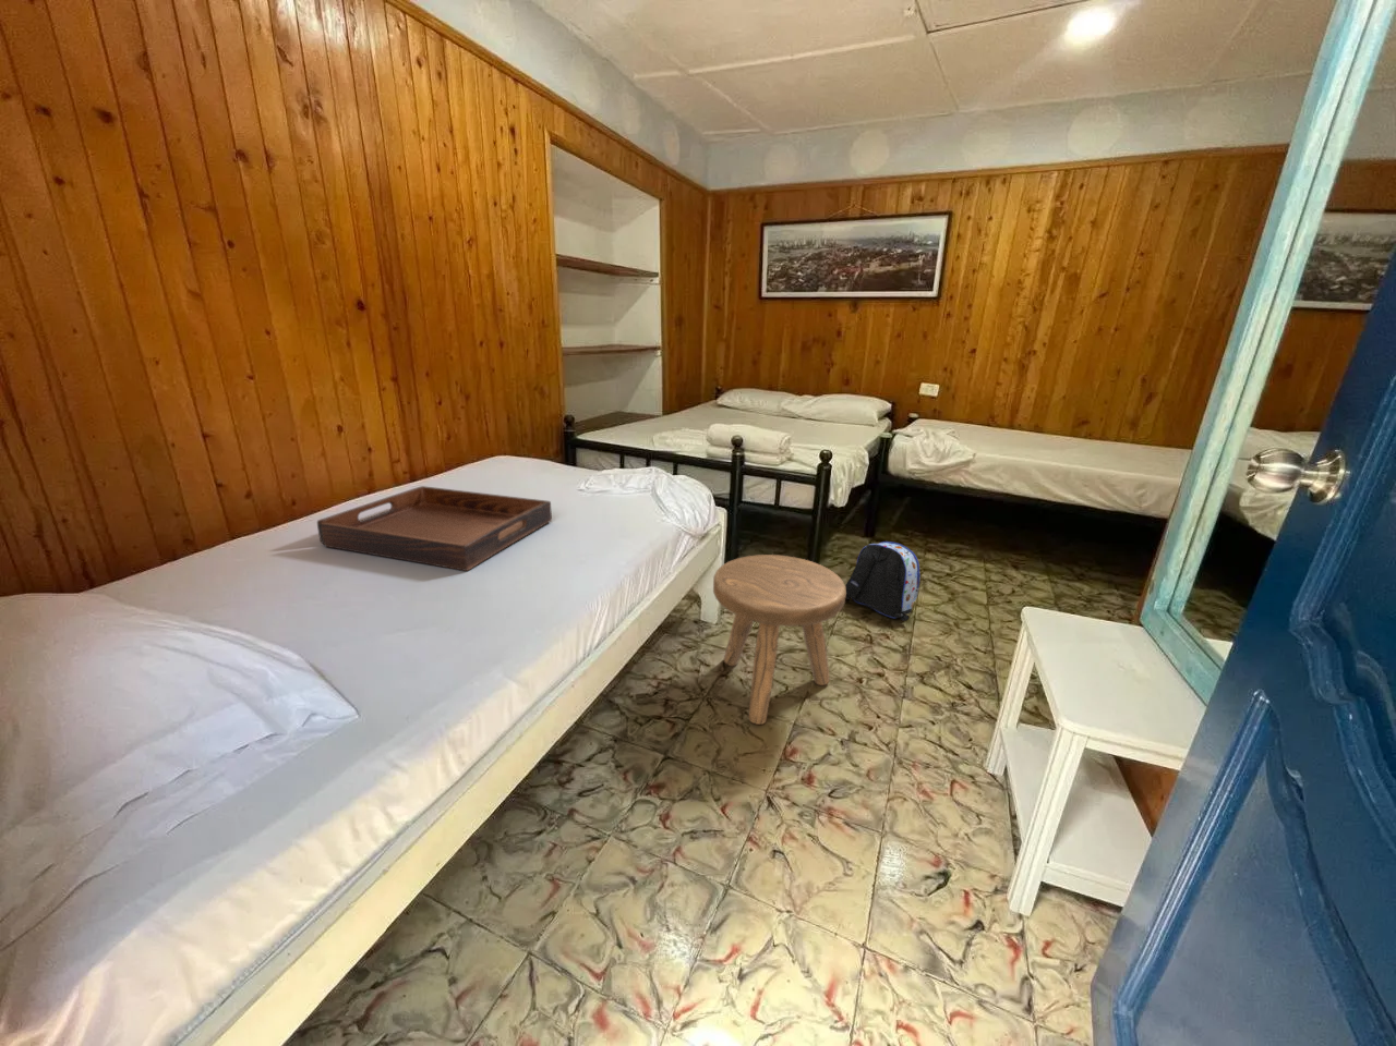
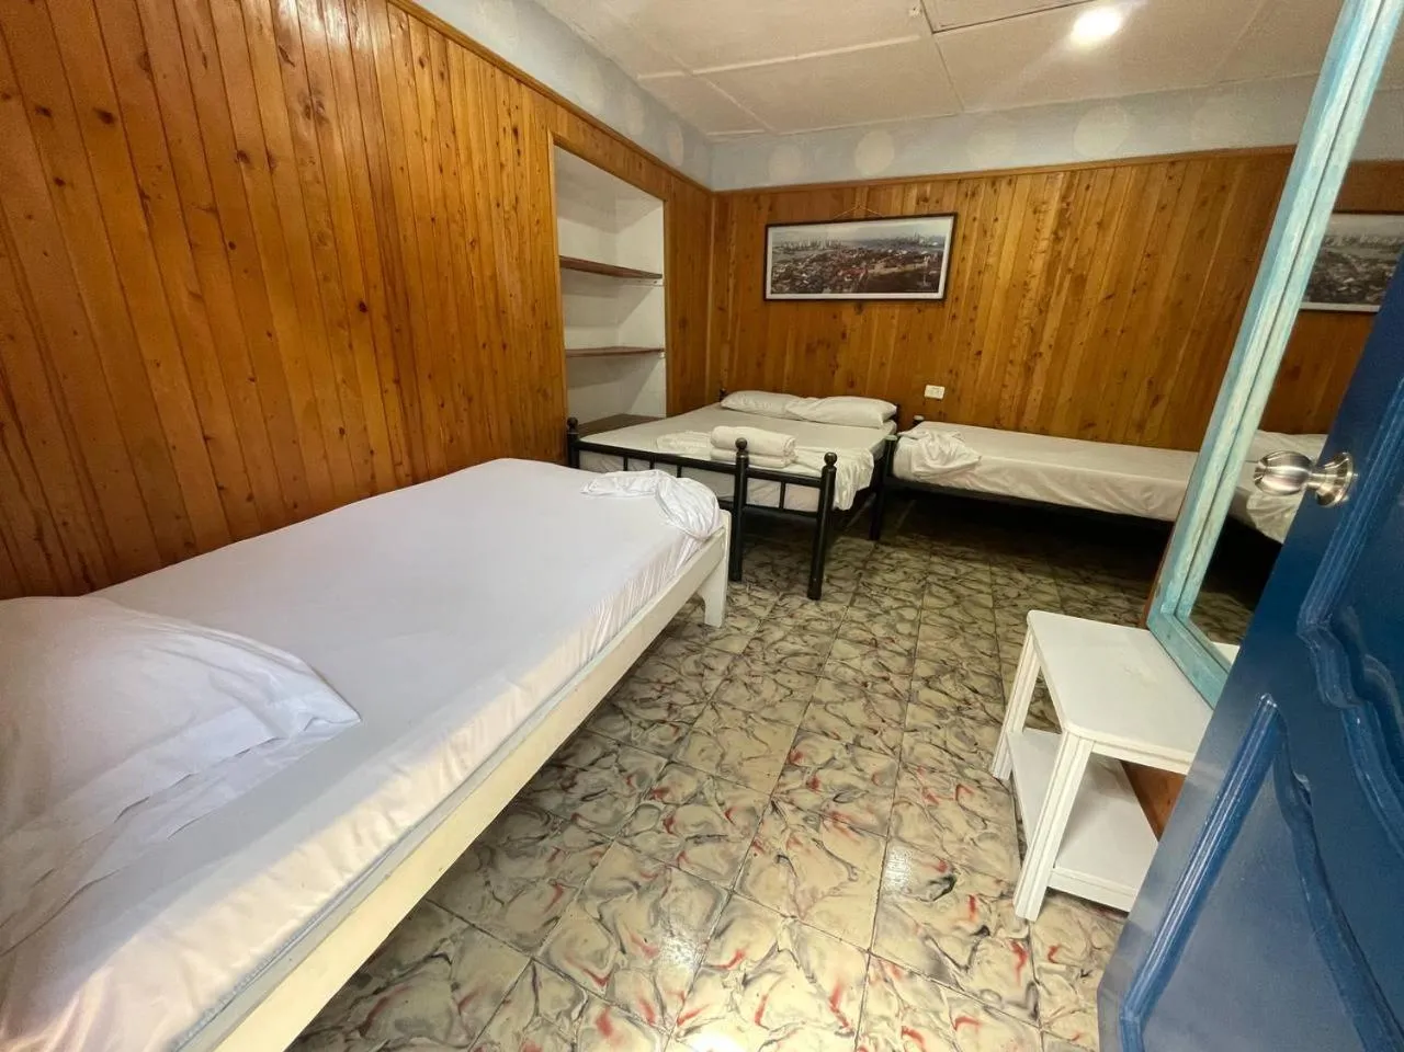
- backpack (887, 576)
- serving tray (441, 521)
- stool (773, 635)
